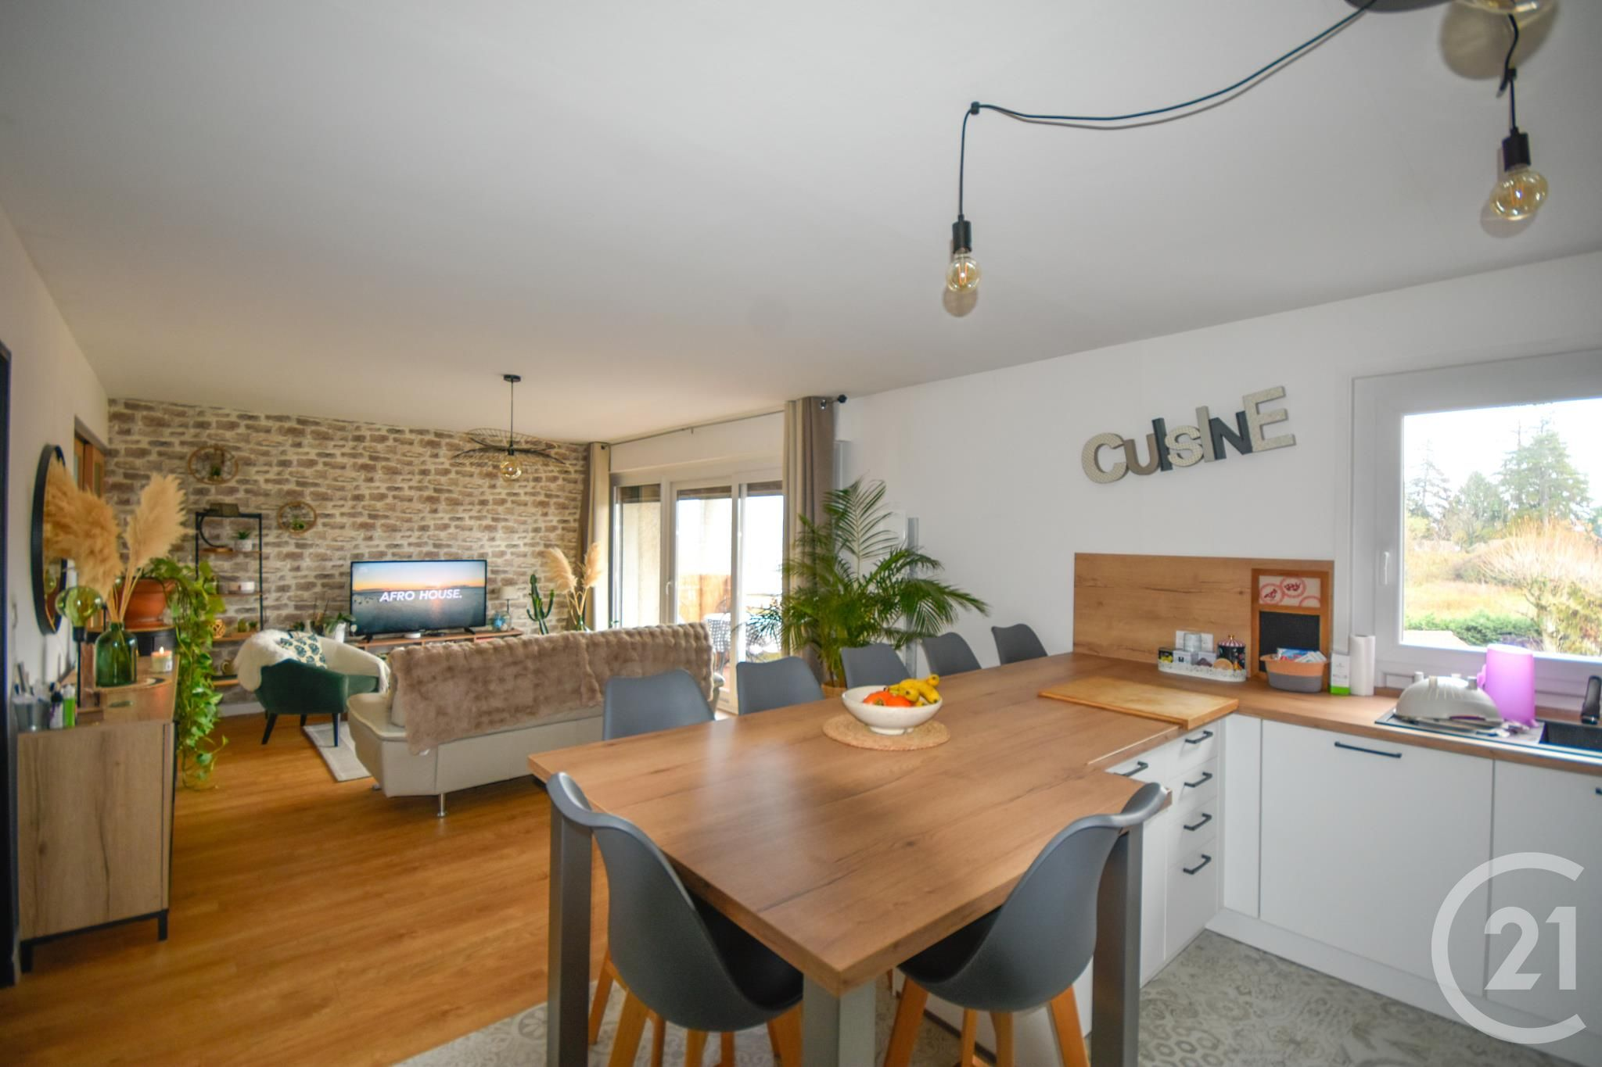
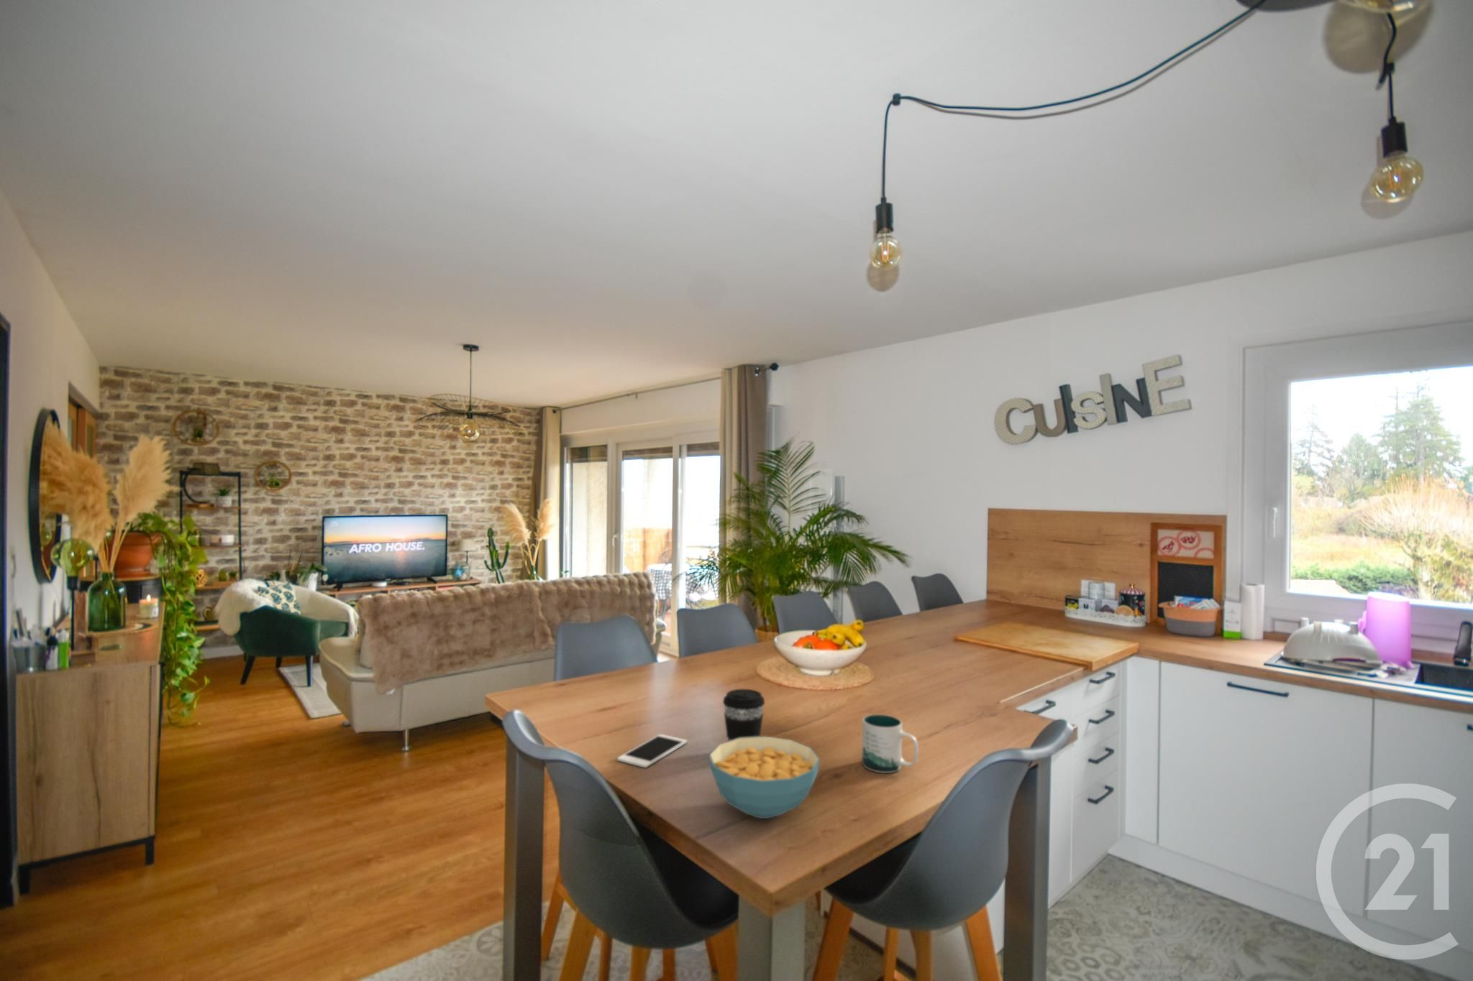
+ cell phone (653, 750)
+ coffee cup (743, 723)
+ cereal bowl (763, 783)
+ mug (889, 745)
